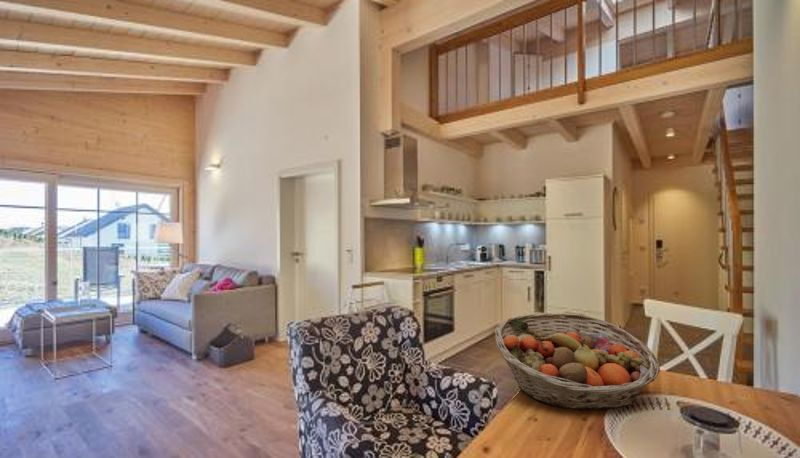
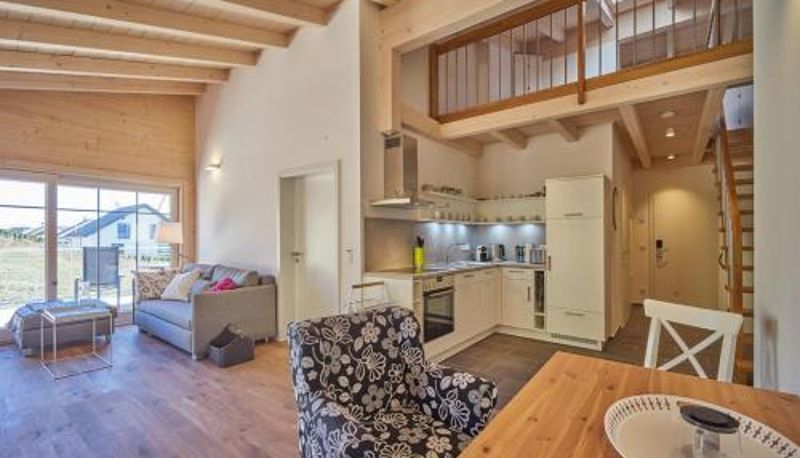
- fruit basket (571, 356)
